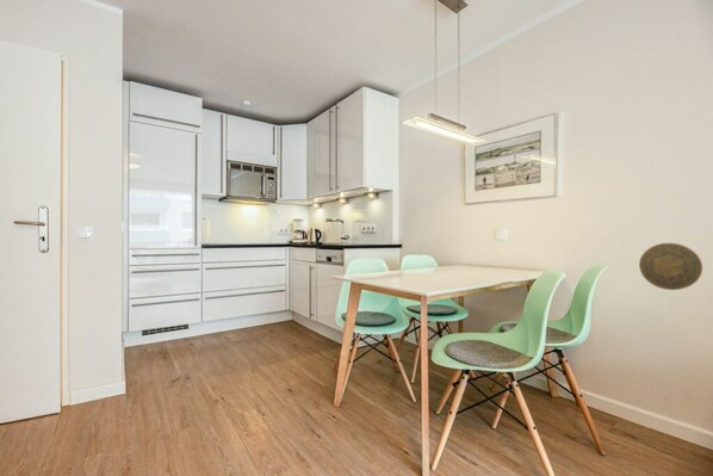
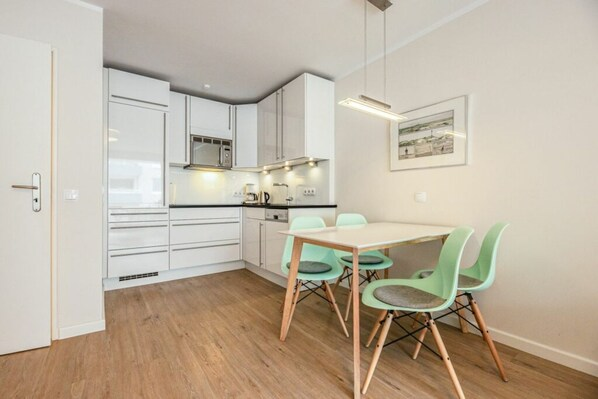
- decorative plate (668, 266)
